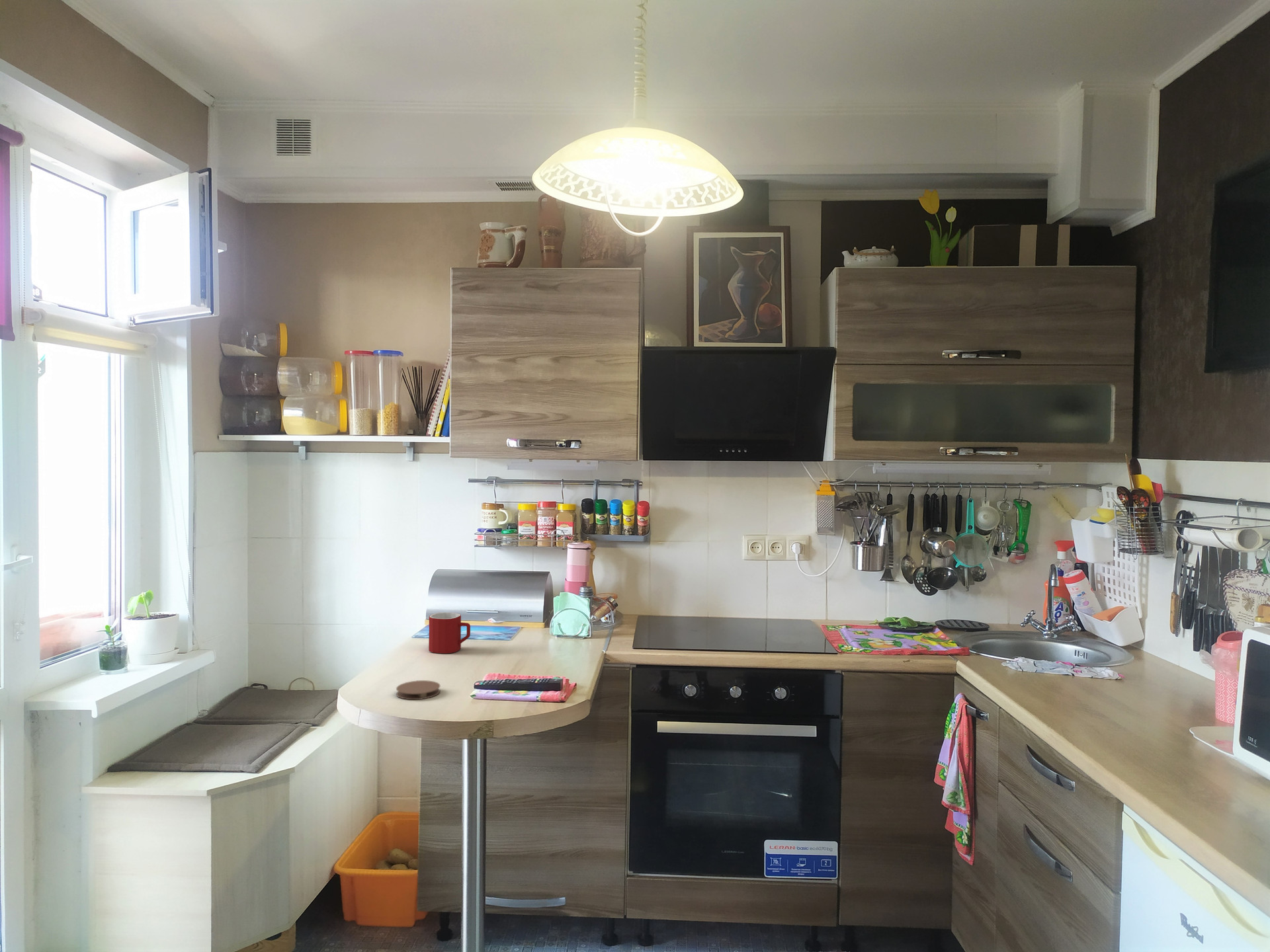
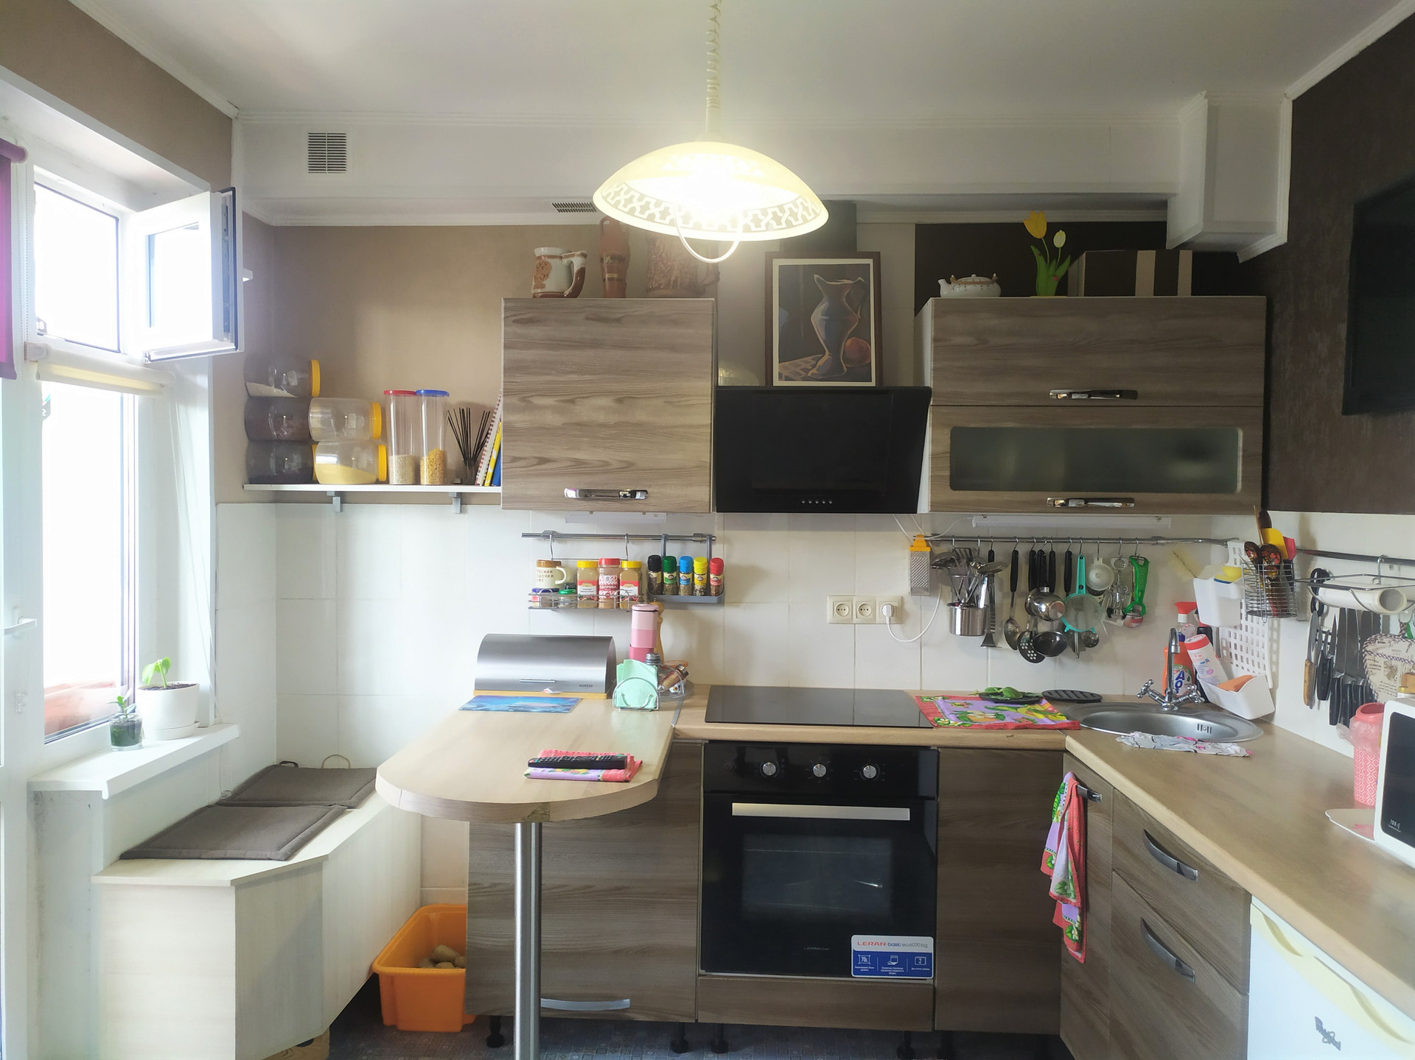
- mug (450, 633)
- coaster (418, 690)
